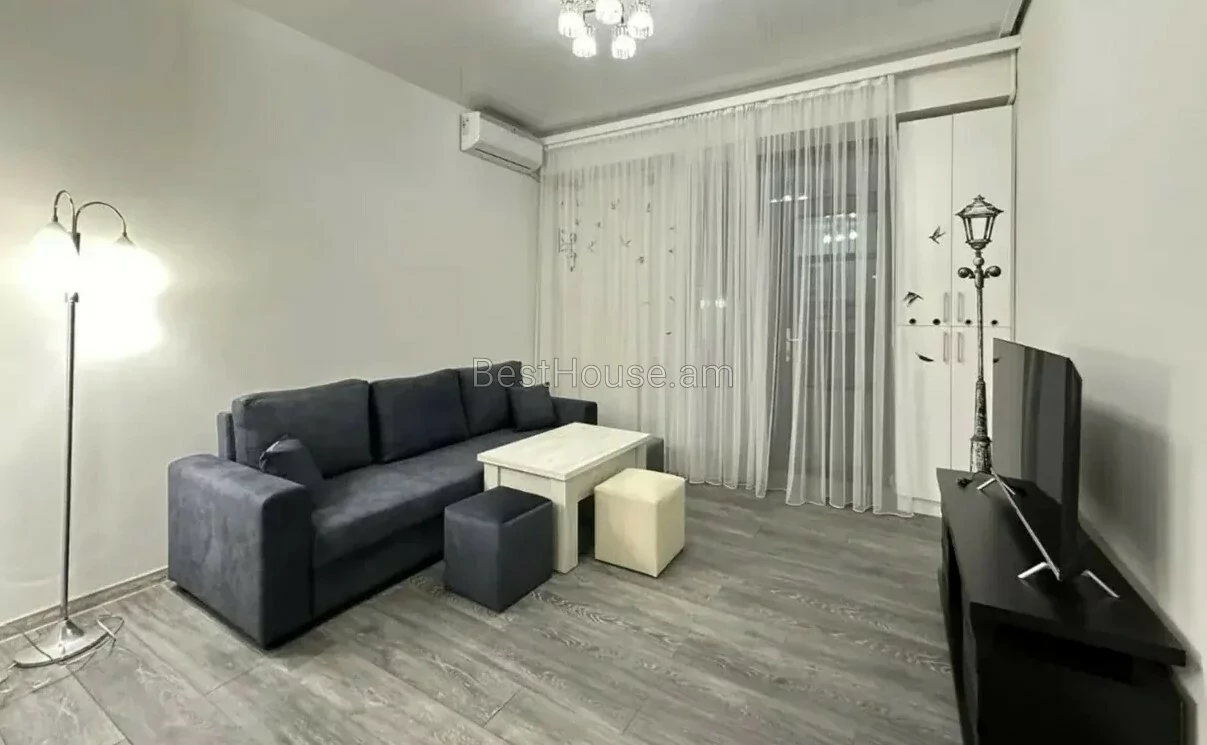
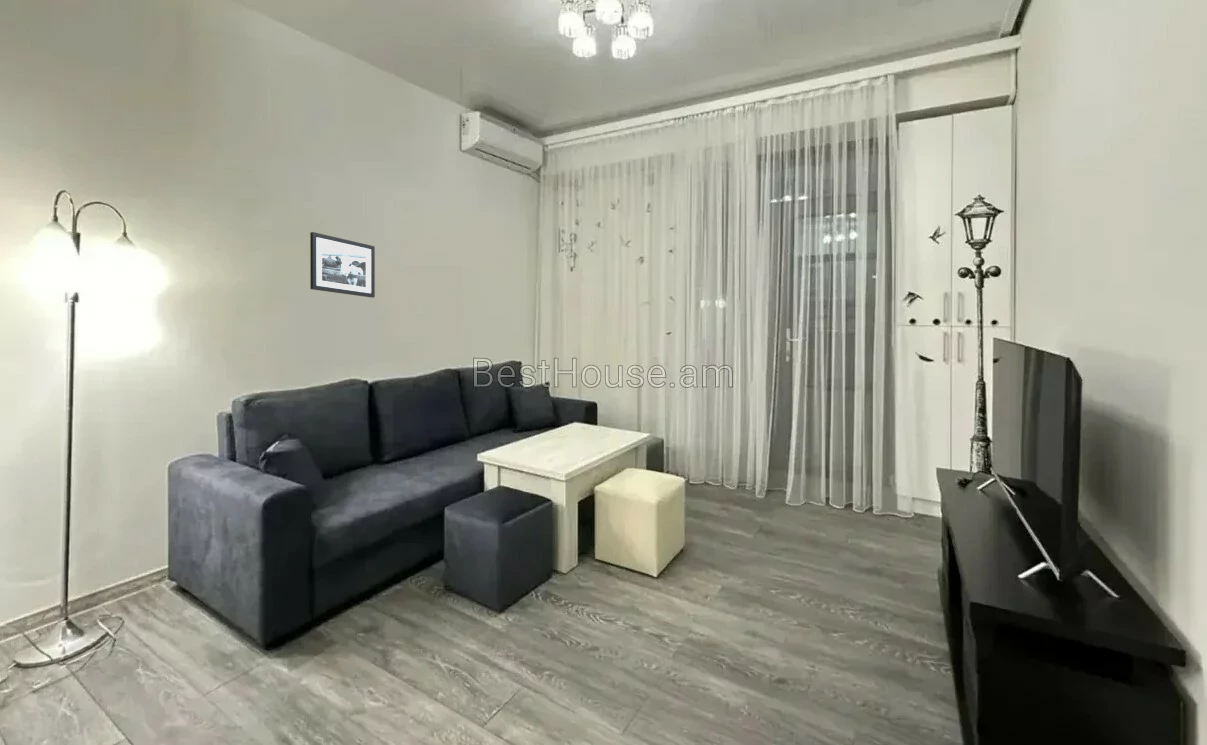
+ picture frame (344, 266)
